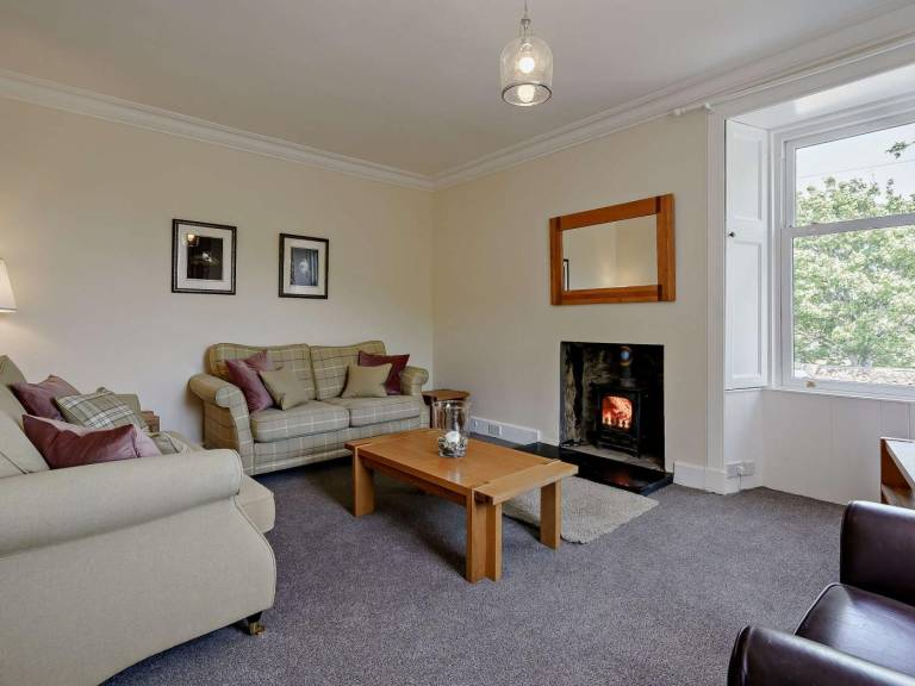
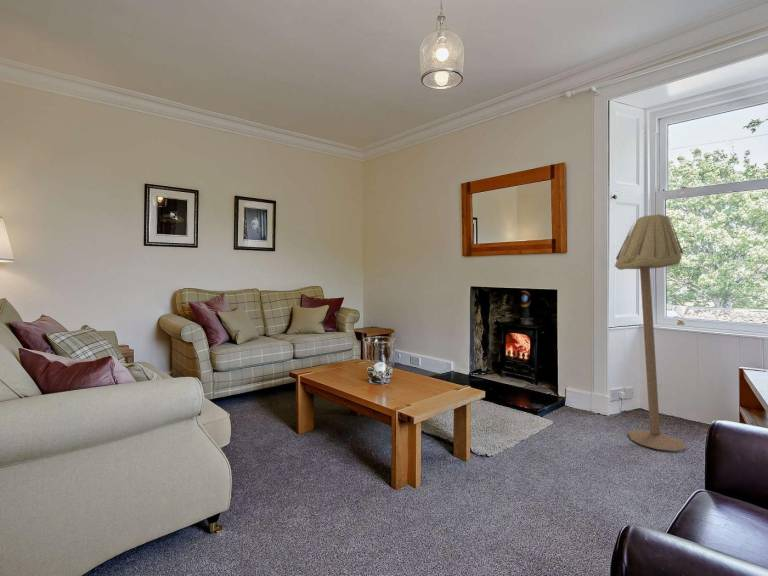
+ floor lamp (649, 329)
